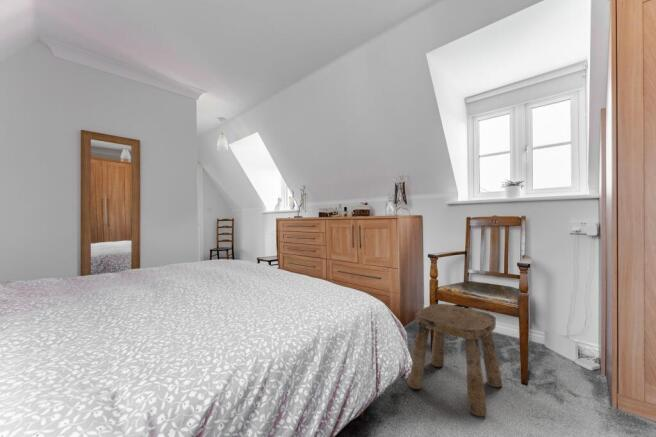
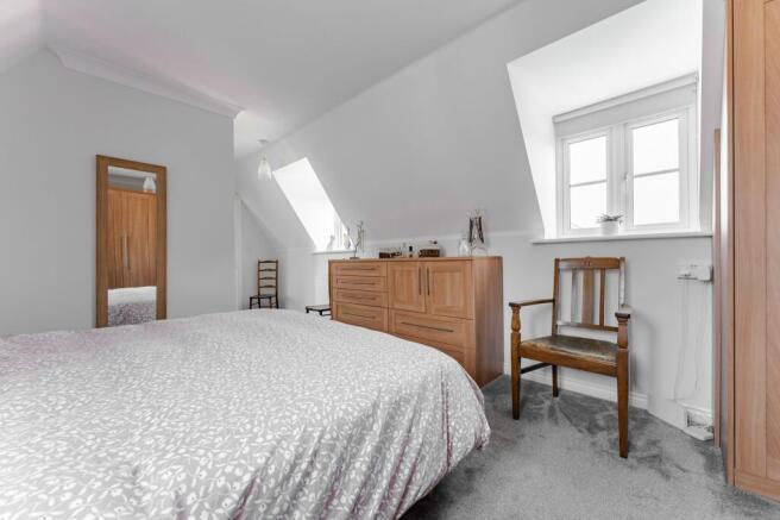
- stool (444, 350)
